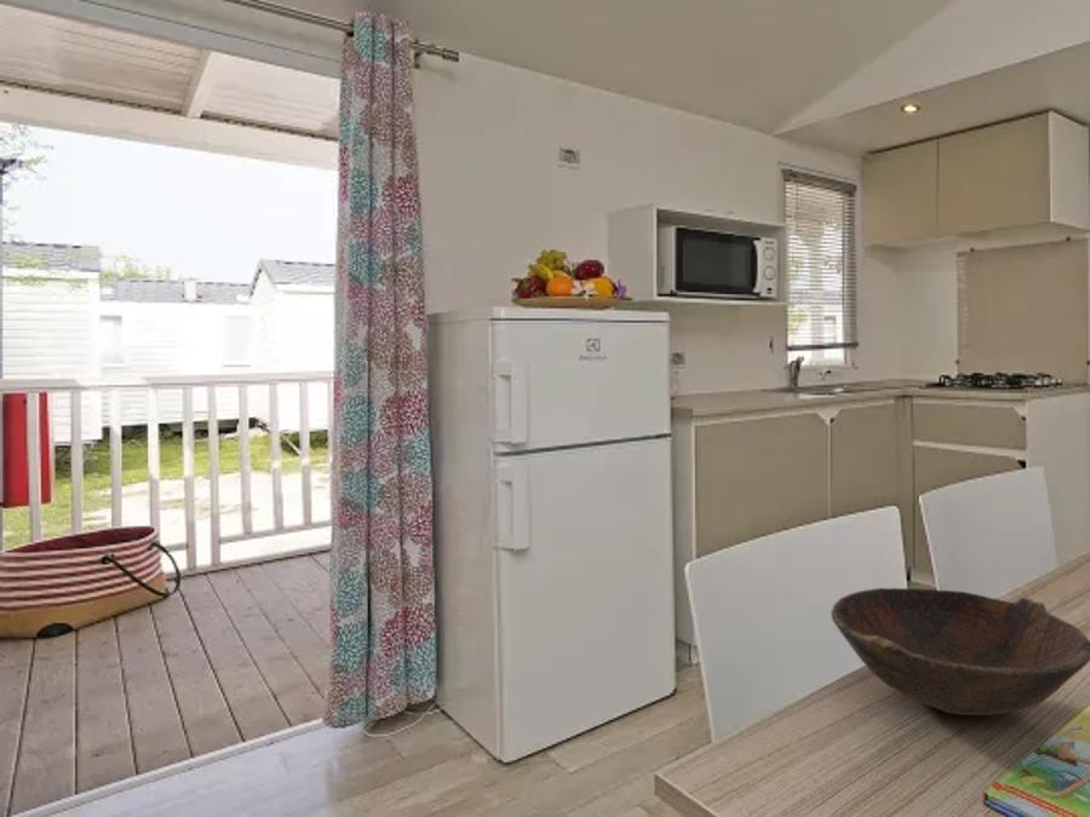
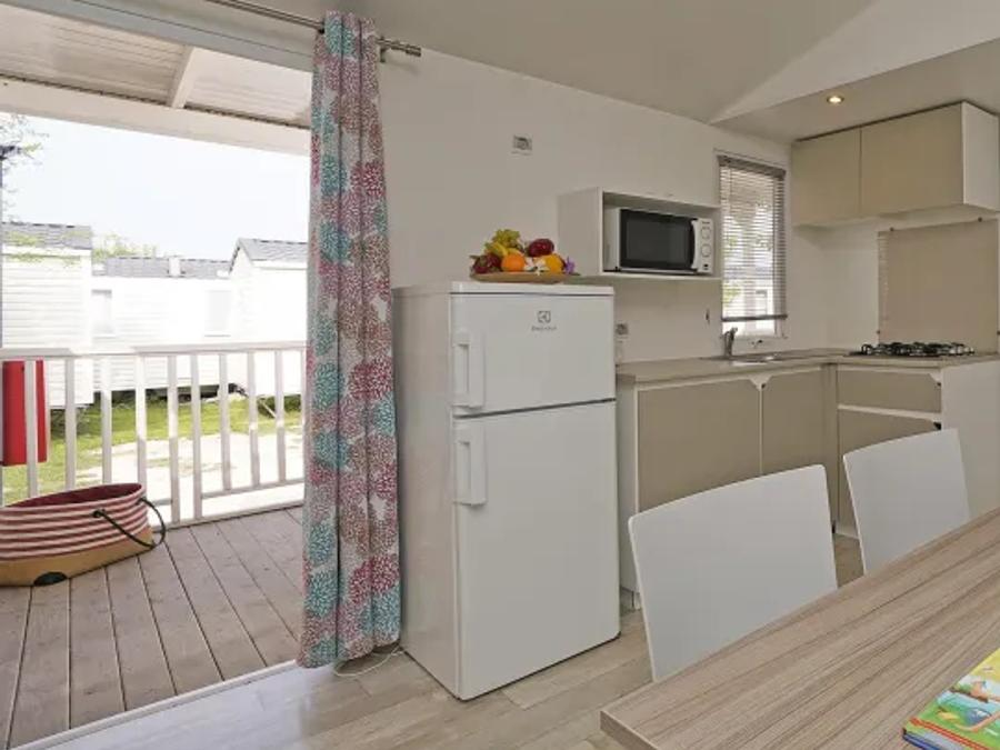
- bowl (953, 657)
